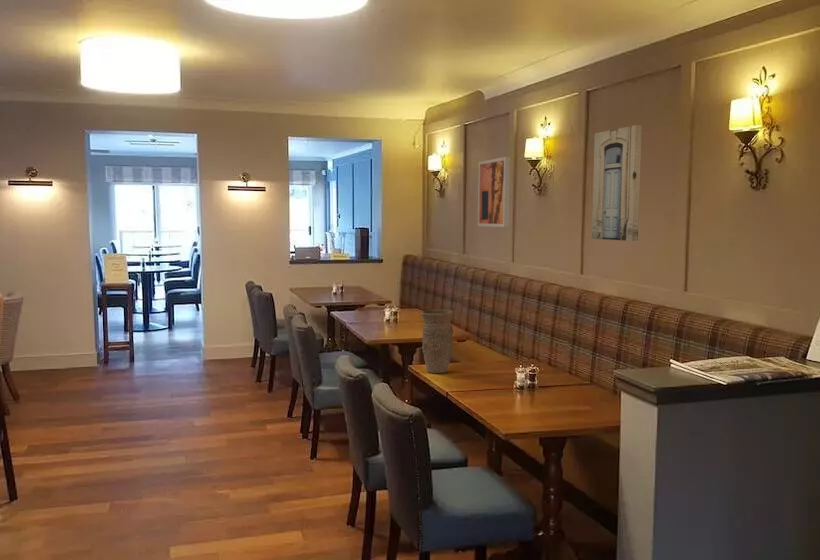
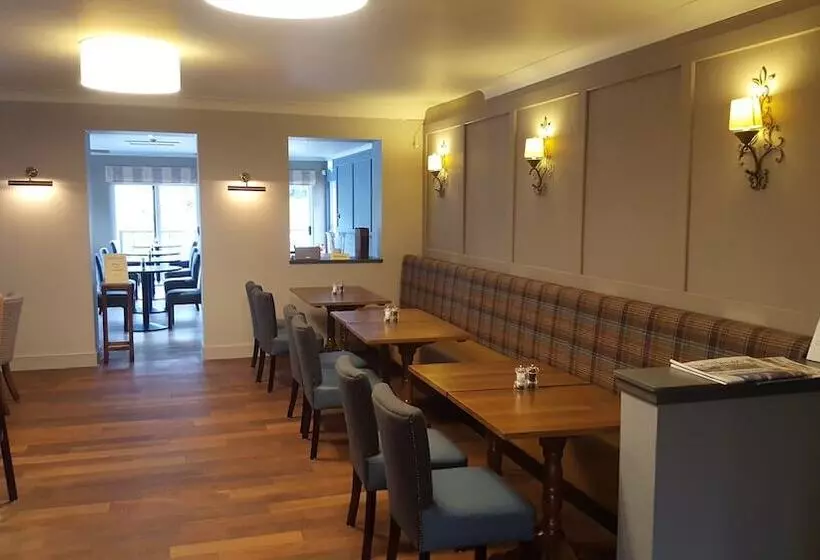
- wall art (615, 185)
- wall art (493, 193)
- vase (436, 341)
